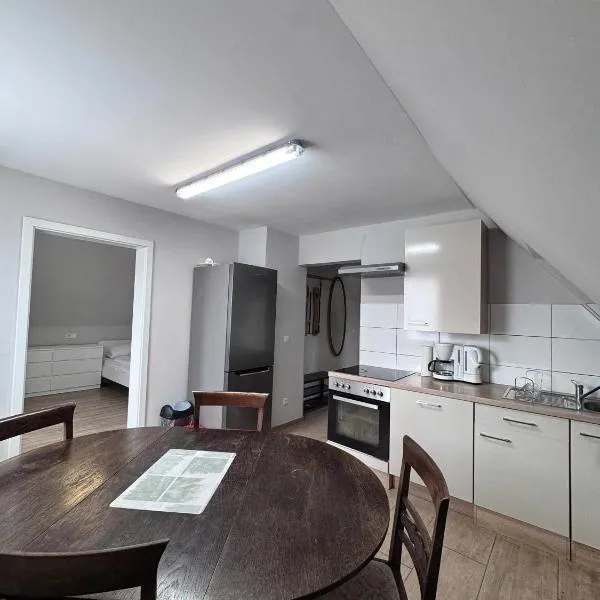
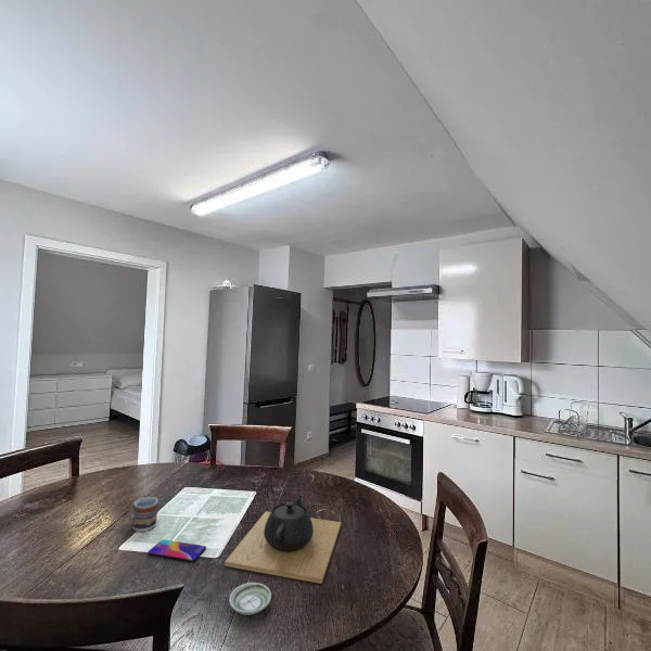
+ cup (142, 512)
+ teapot (290, 522)
+ saucer (250, 601)
+ smartphone (177, 549)
